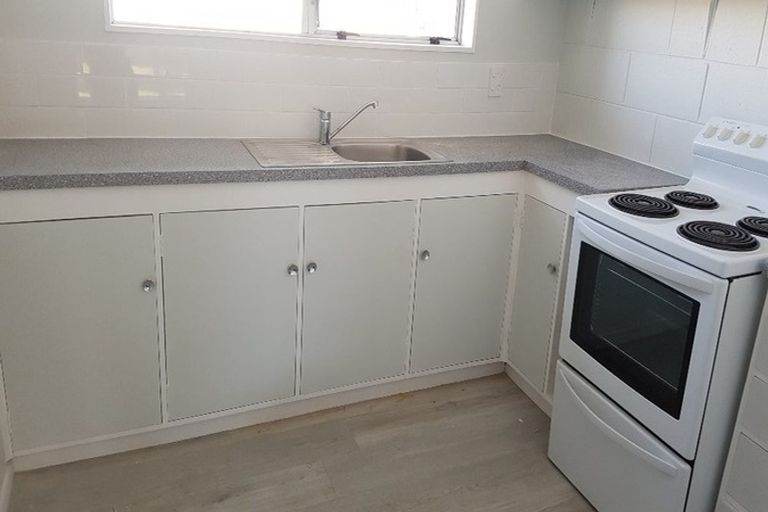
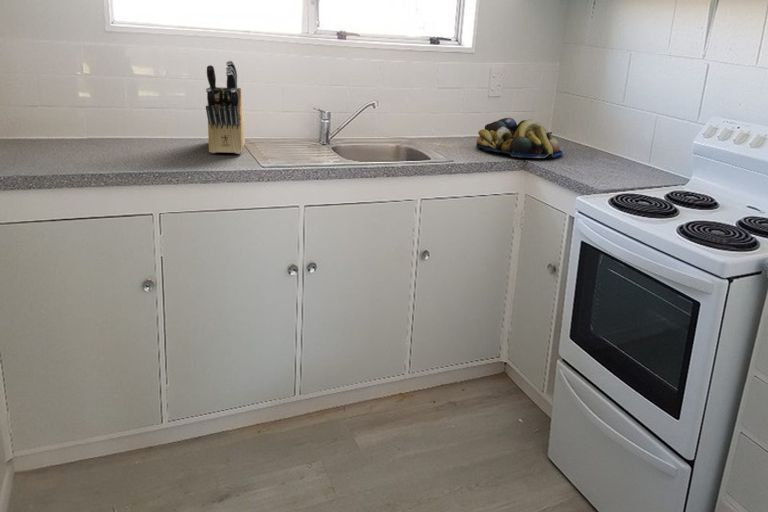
+ fruit bowl (521, 135)
+ knife block (225, 106)
